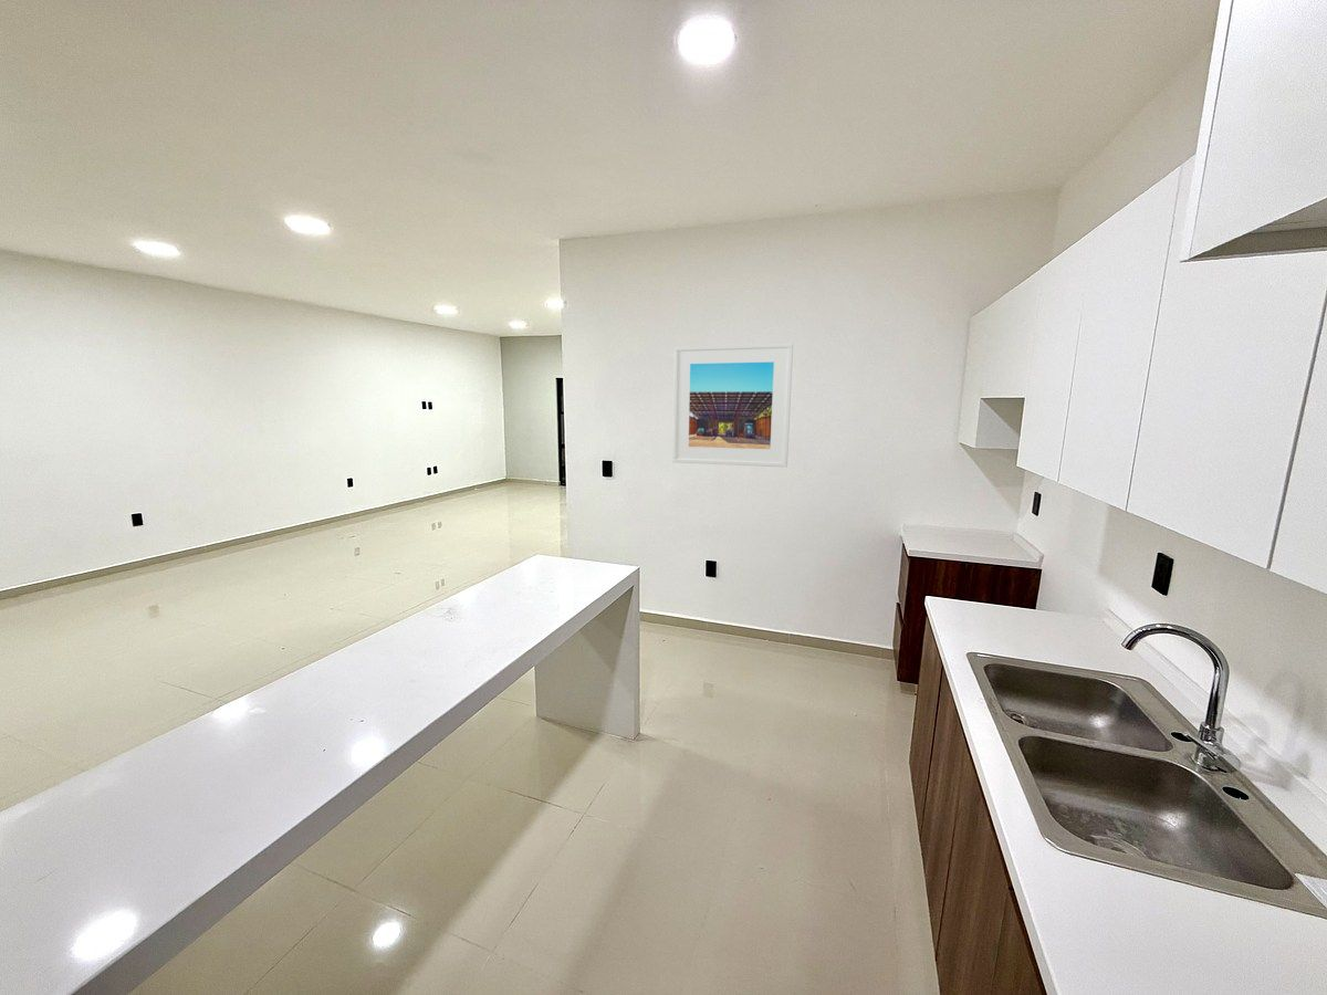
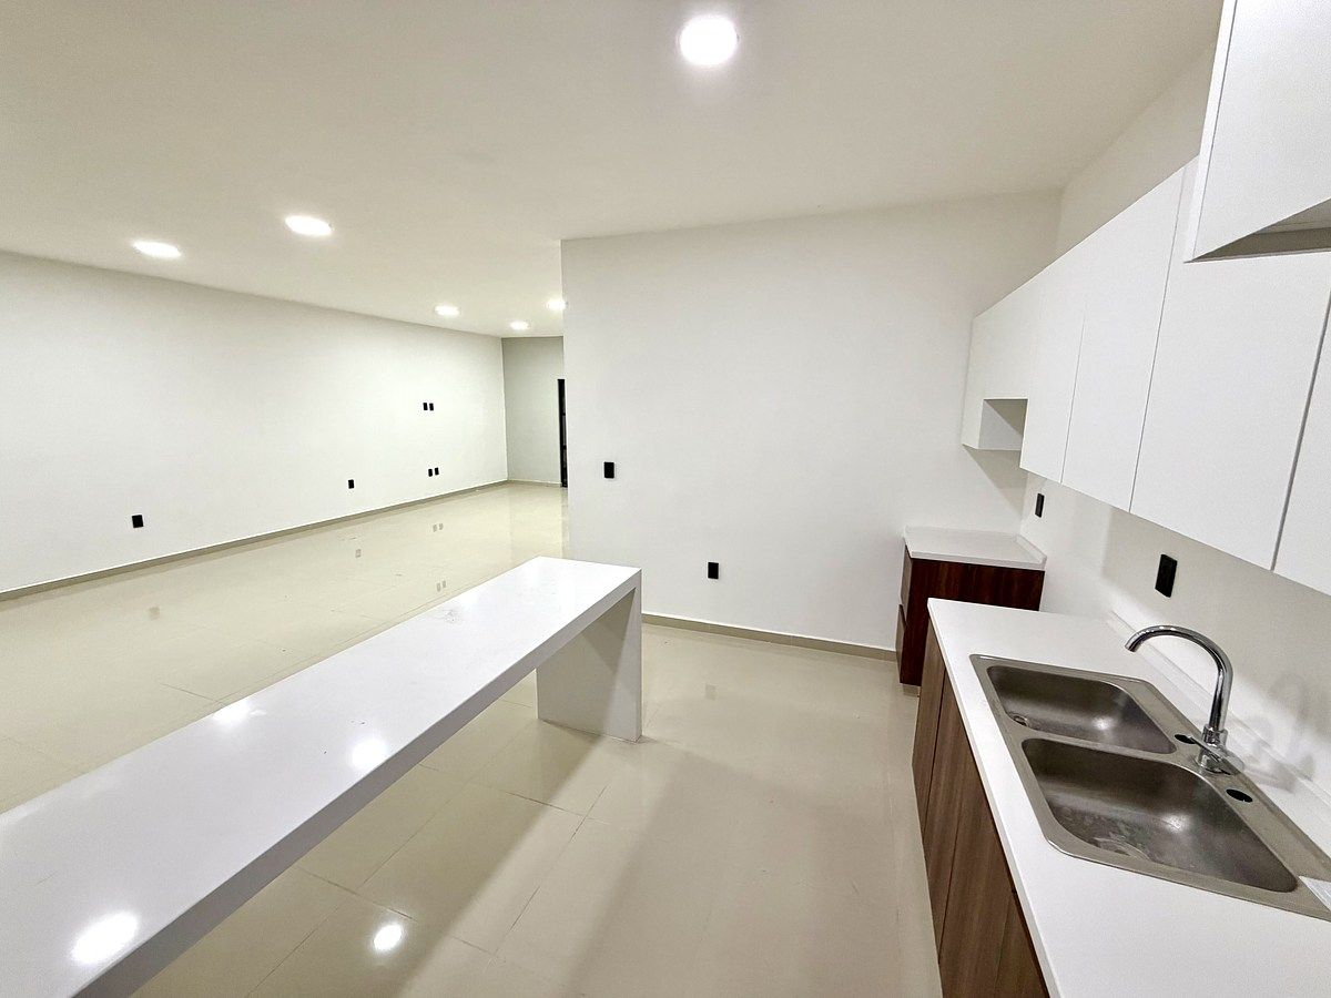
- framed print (729, 406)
